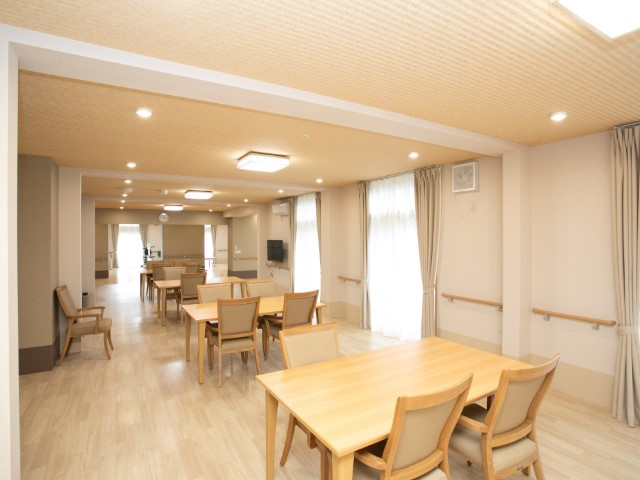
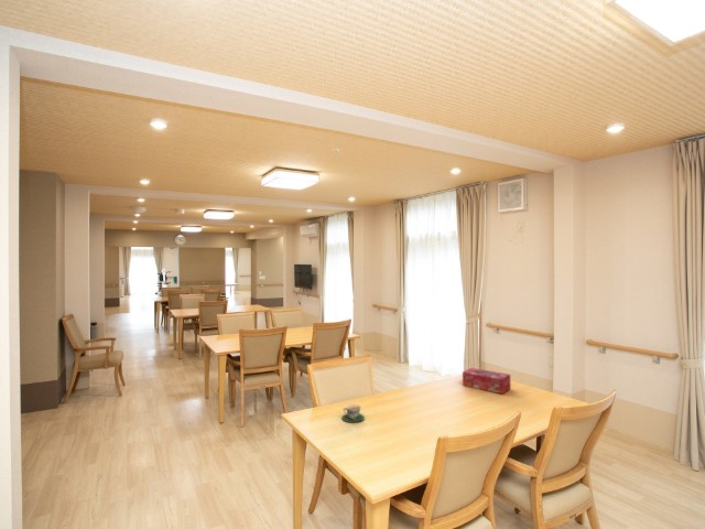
+ teacup (352, 412)
+ tissue box (486, 379)
